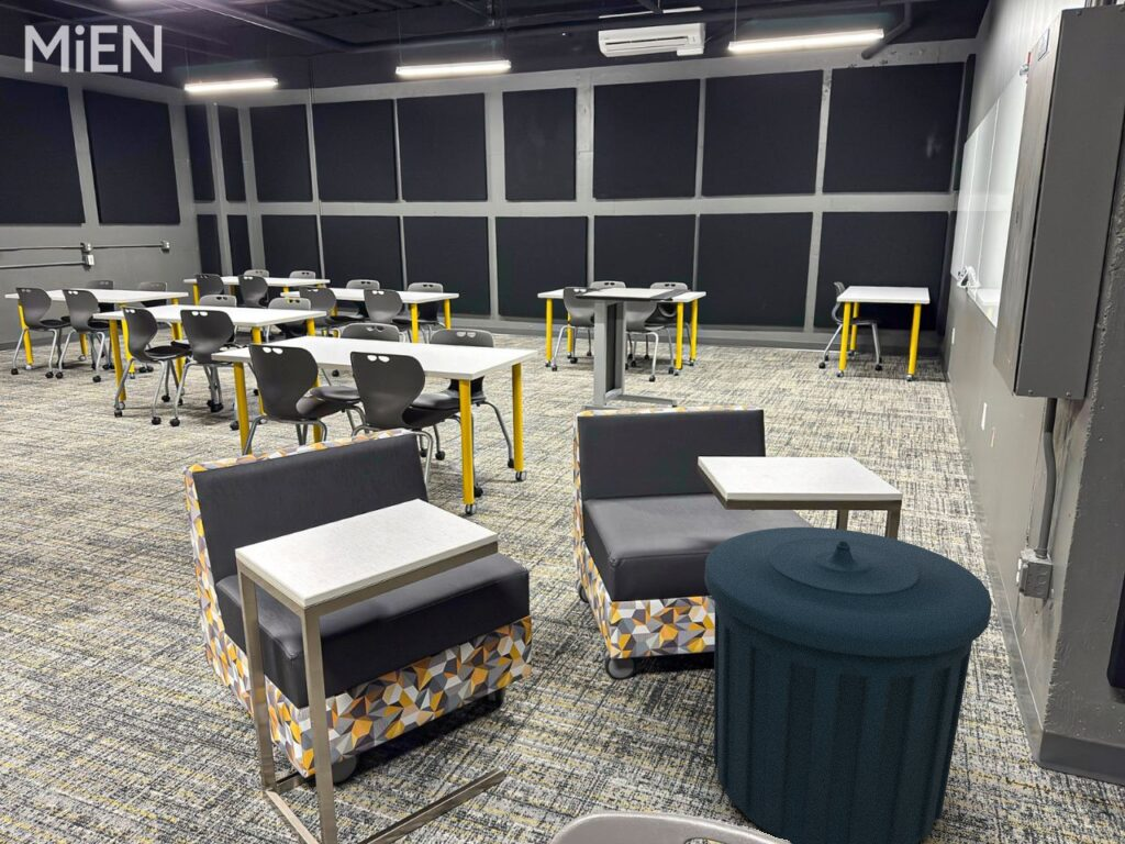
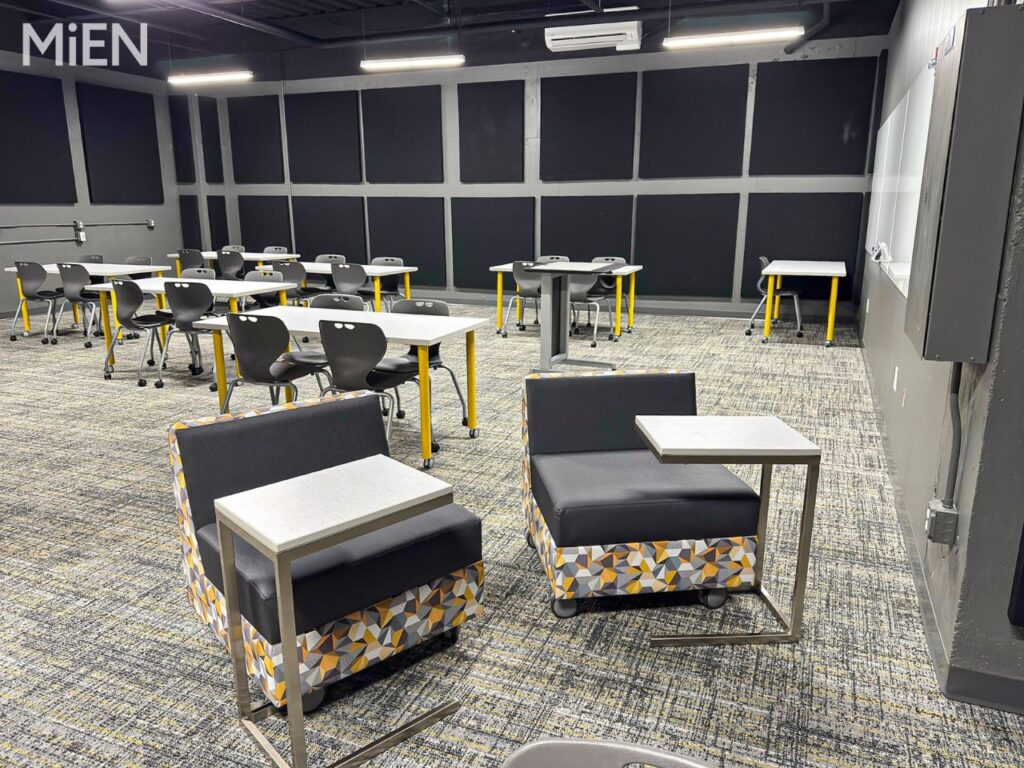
- trash can (833, 666)
